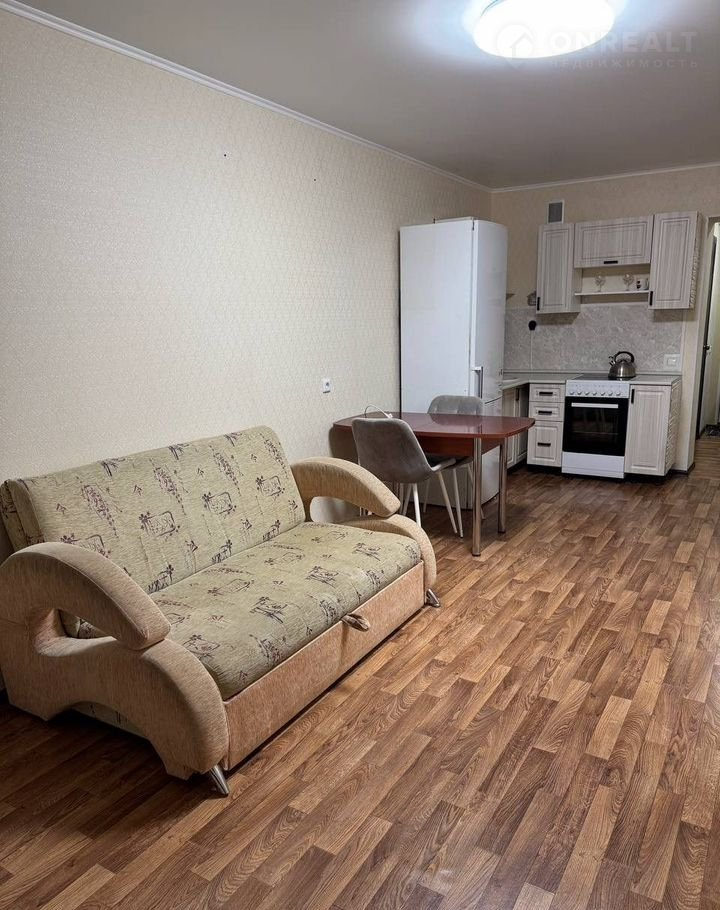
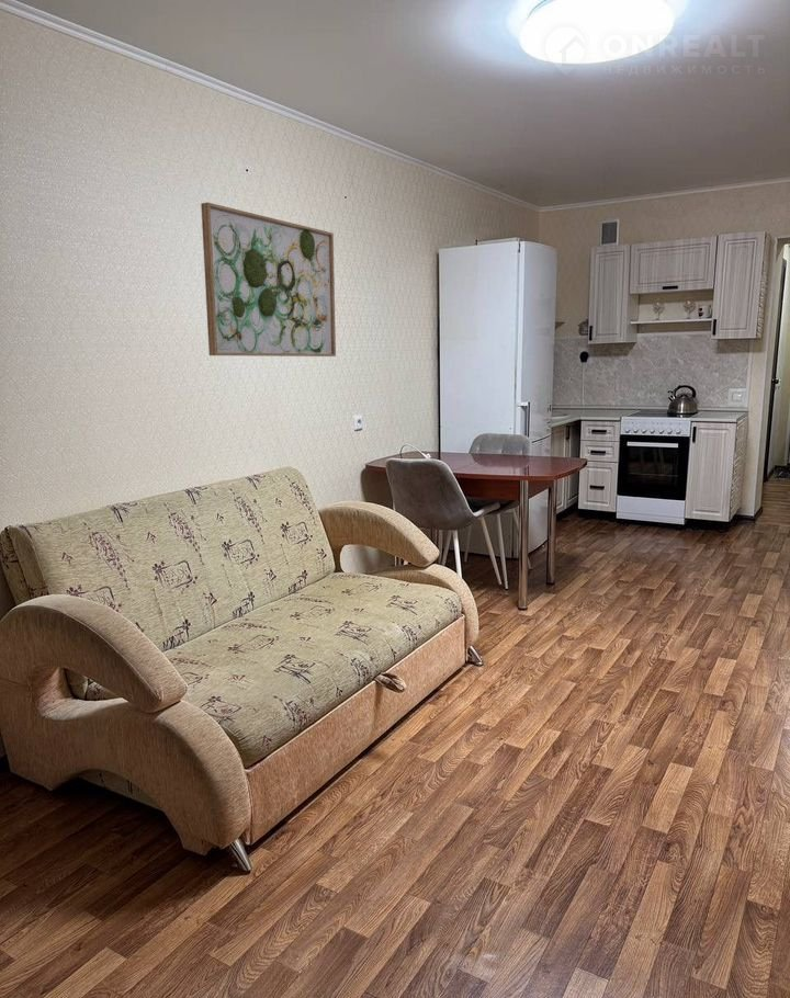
+ wall art (278, 288)
